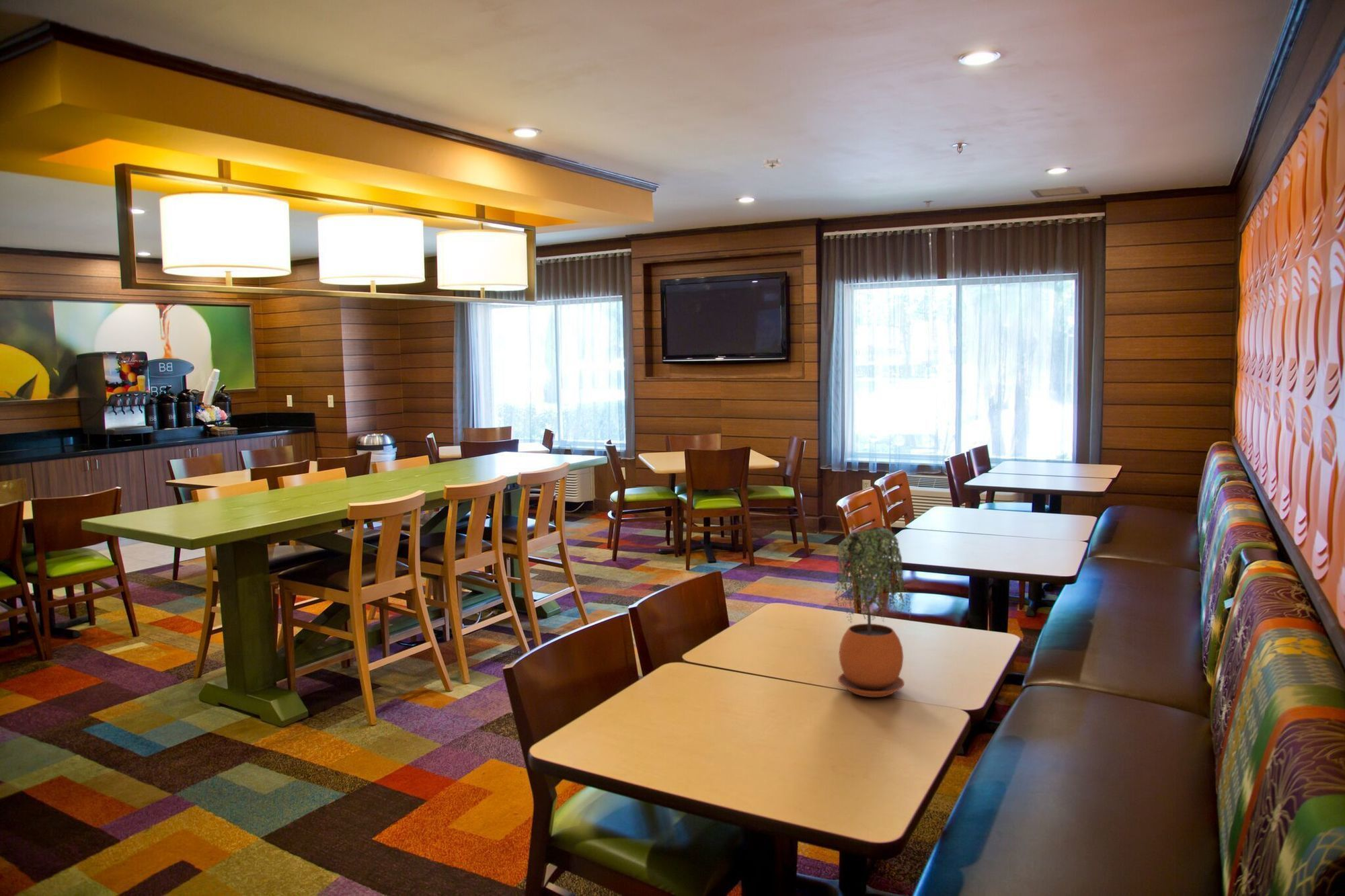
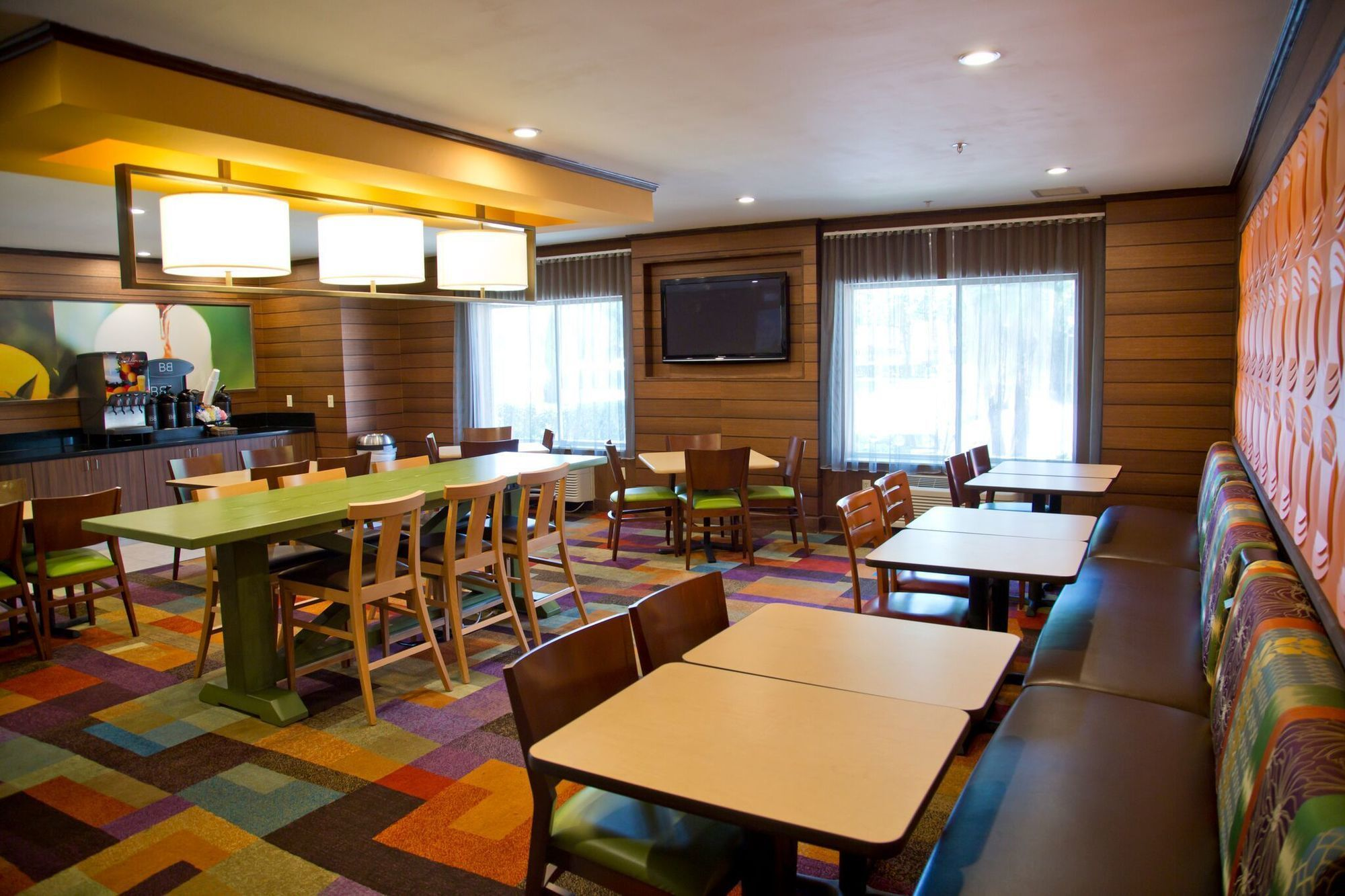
- smoke detector (771, 163)
- potted plant (874, 610)
